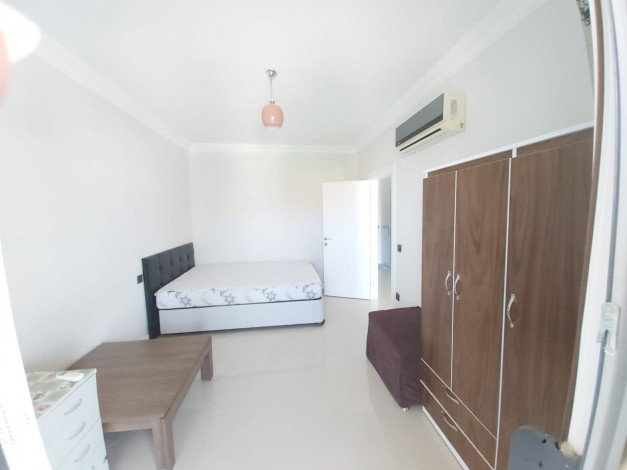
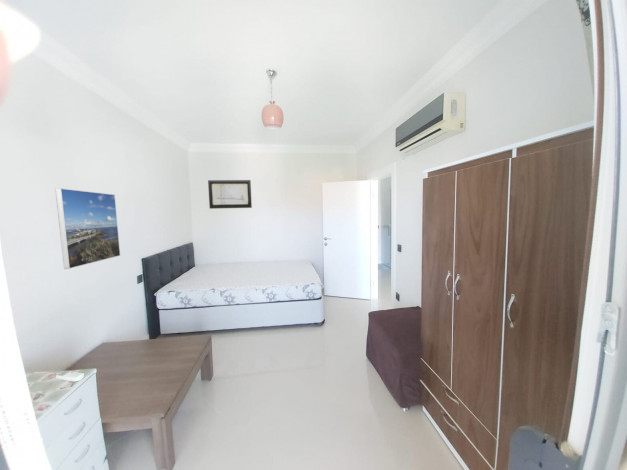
+ wall art (230, 194)
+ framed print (92, 227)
